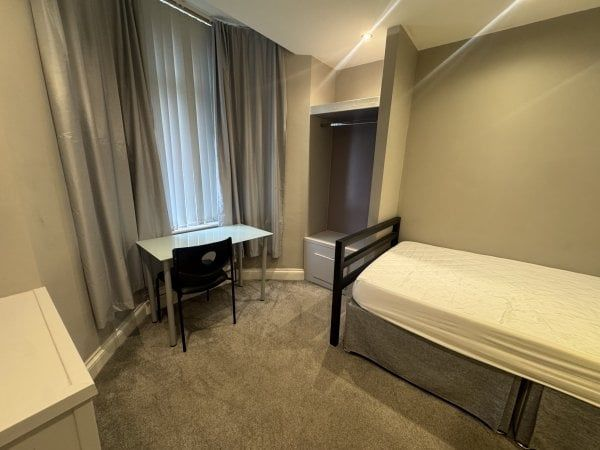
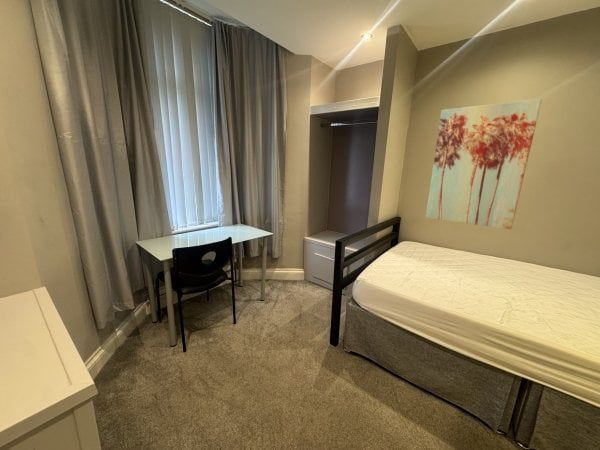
+ wall art (475, 167)
